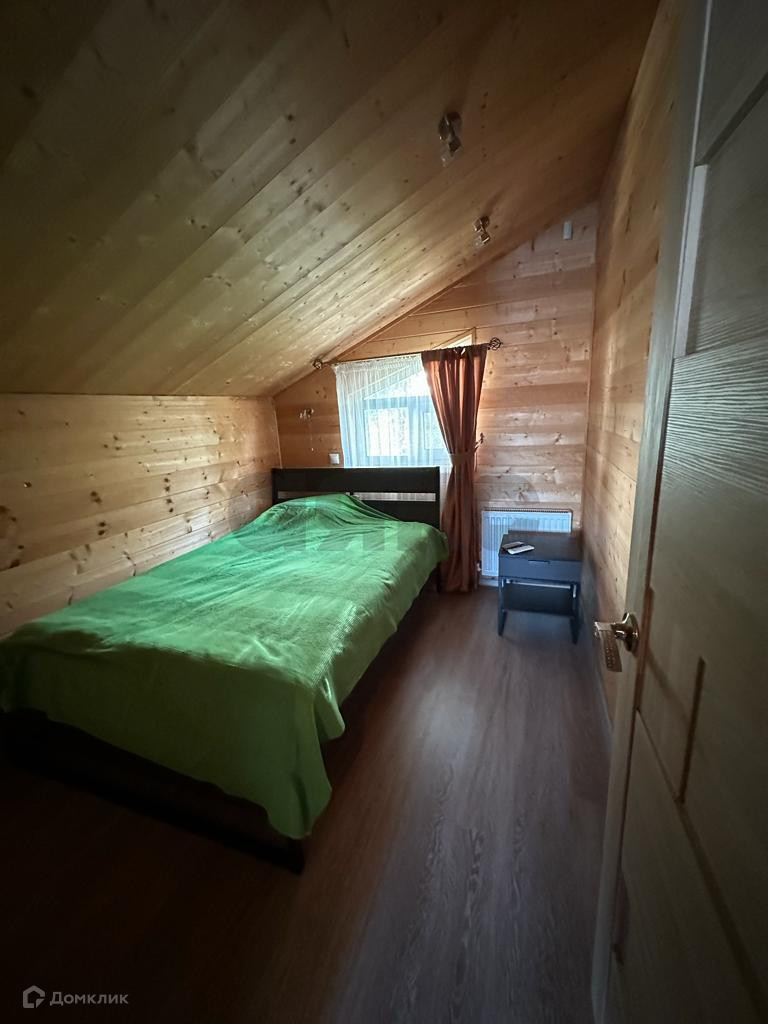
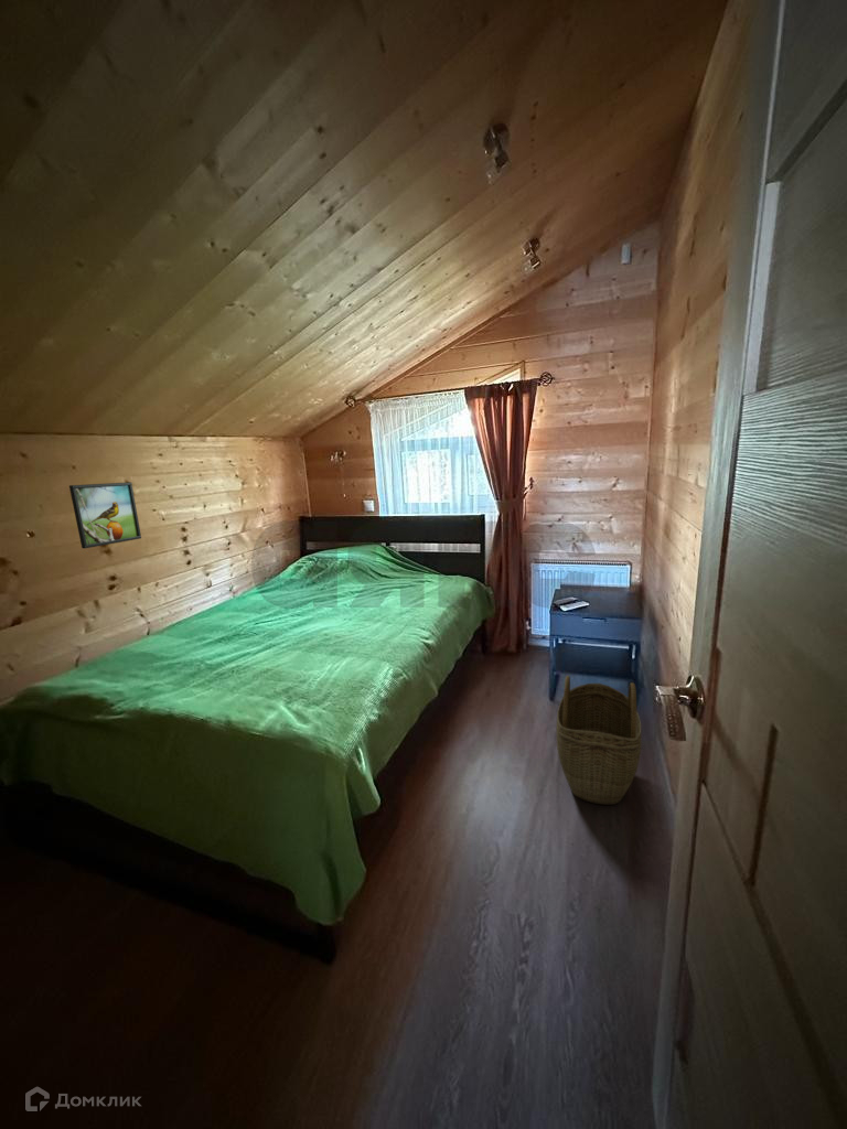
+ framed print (107, 514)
+ woven basket (597, 732)
